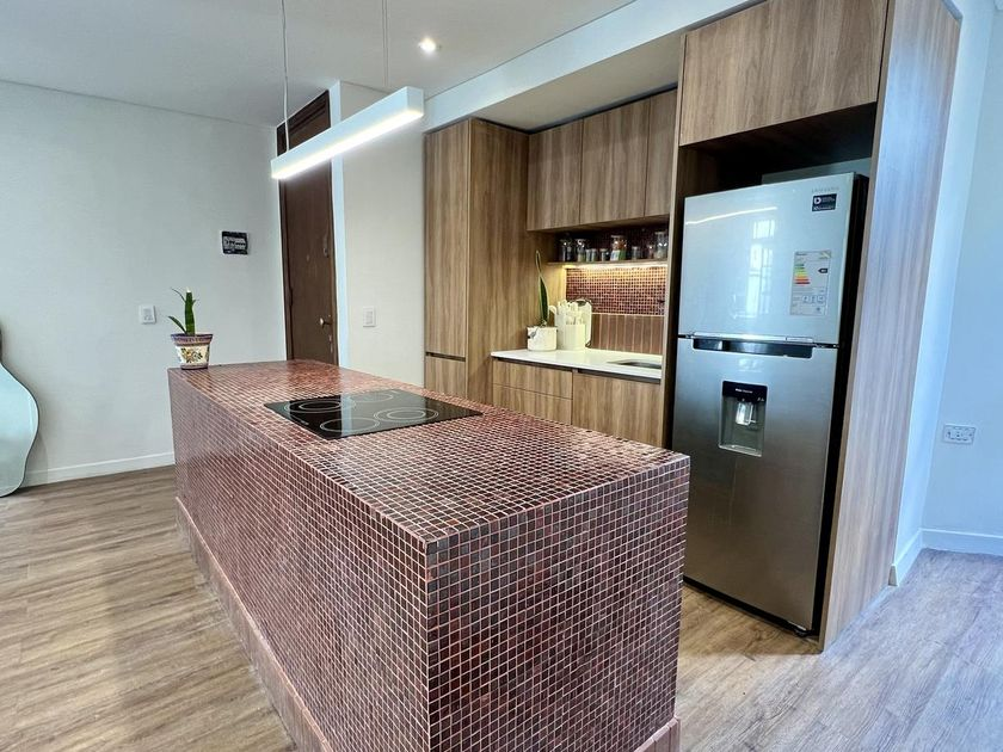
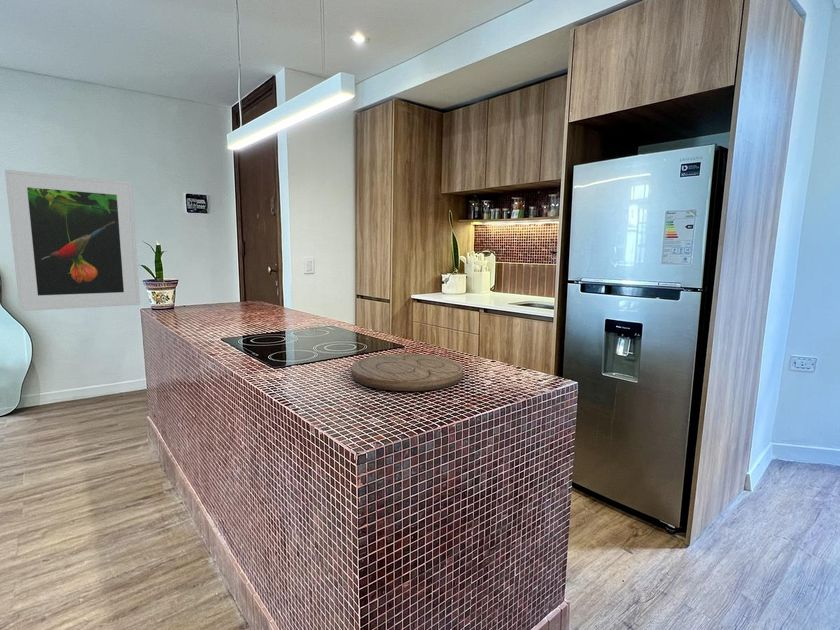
+ cutting board (407, 370)
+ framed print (78, 243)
